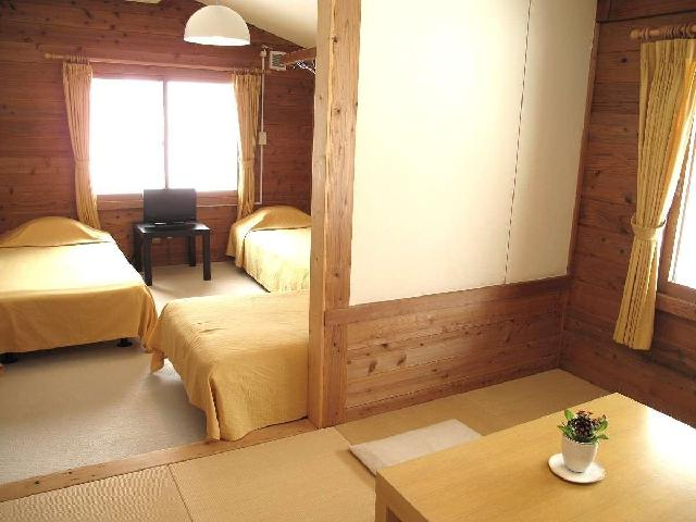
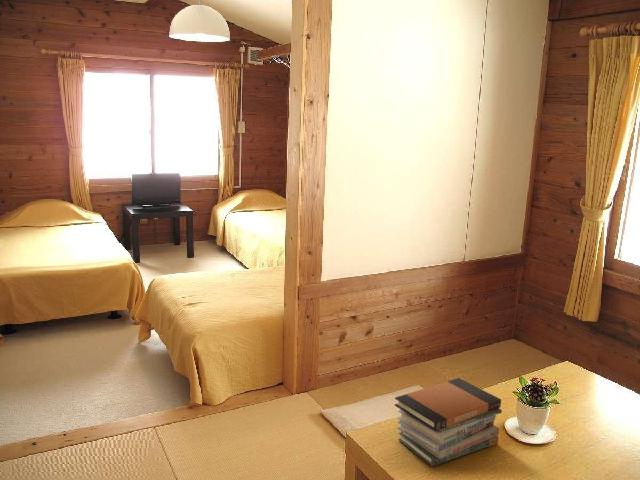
+ book stack (447, 420)
